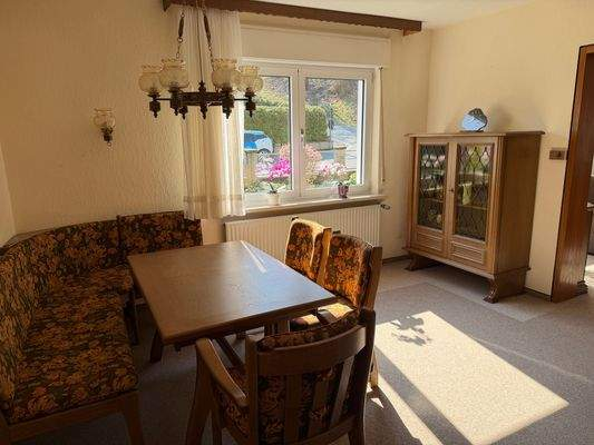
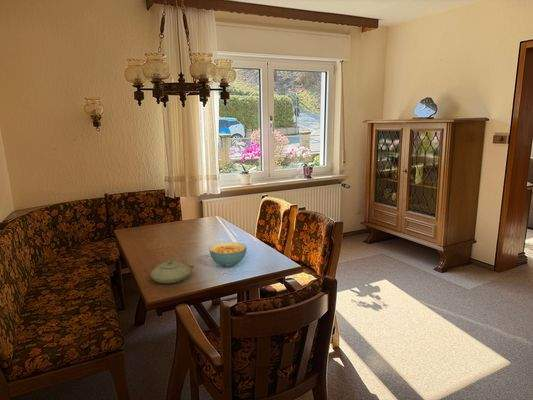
+ teapot (172, 264)
+ cereal bowl (228, 256)
